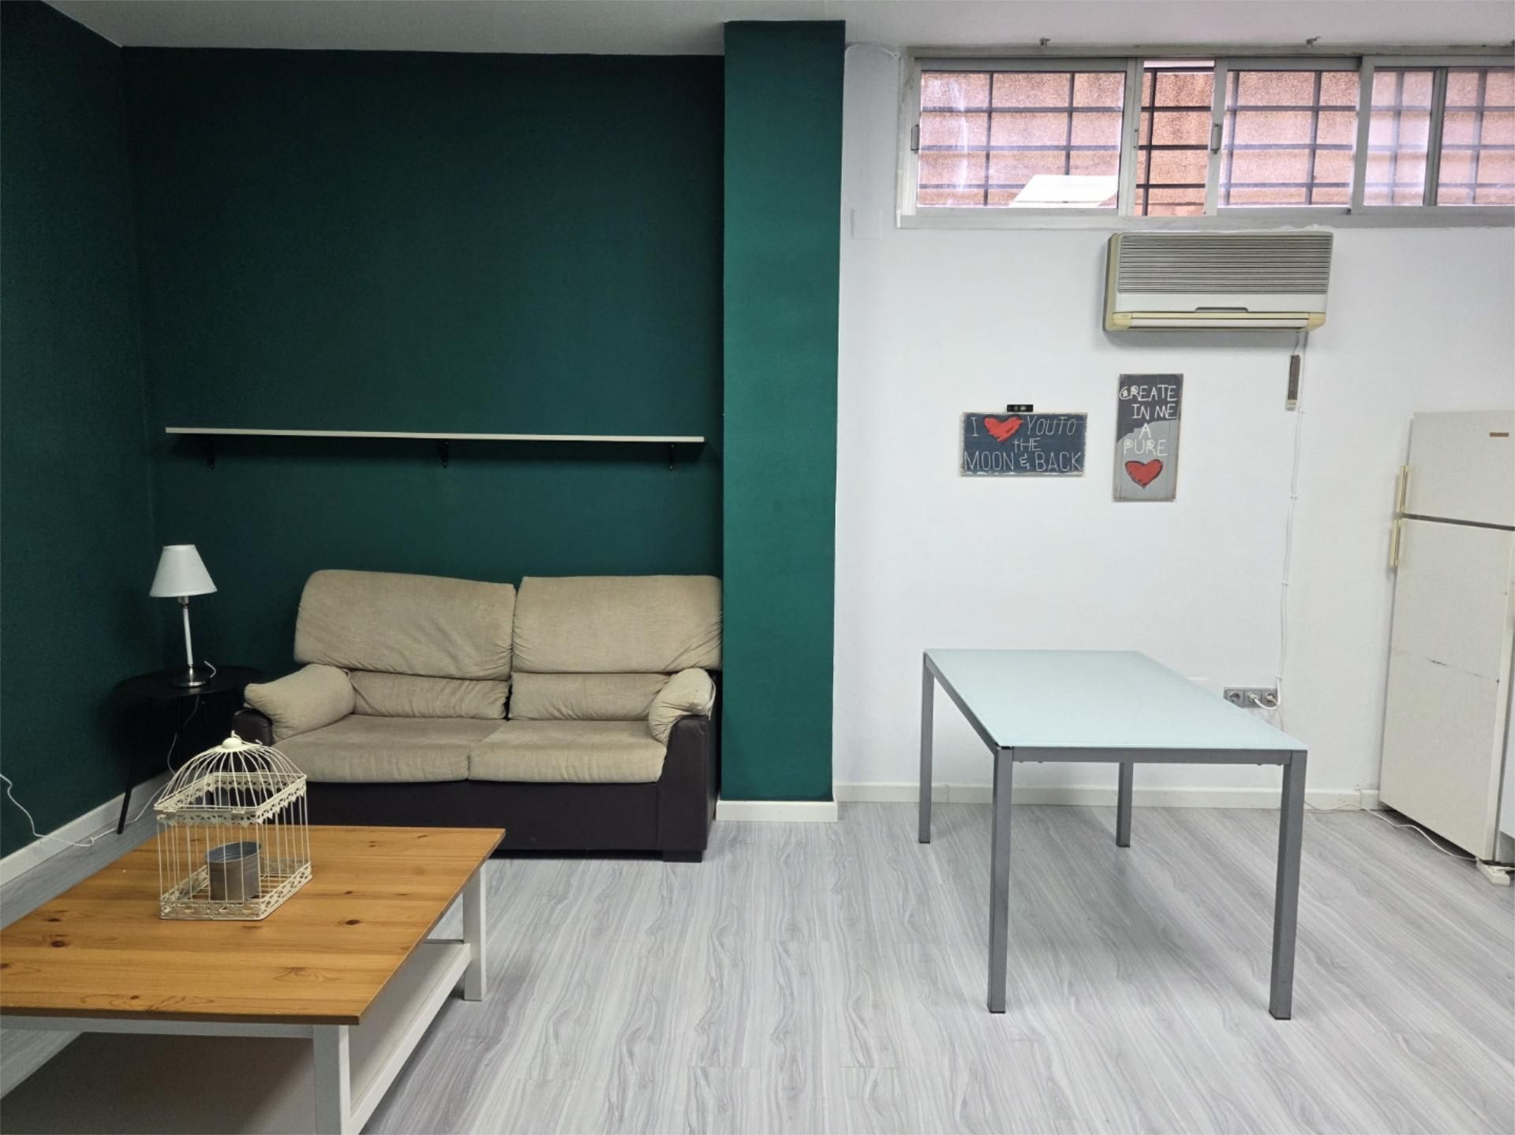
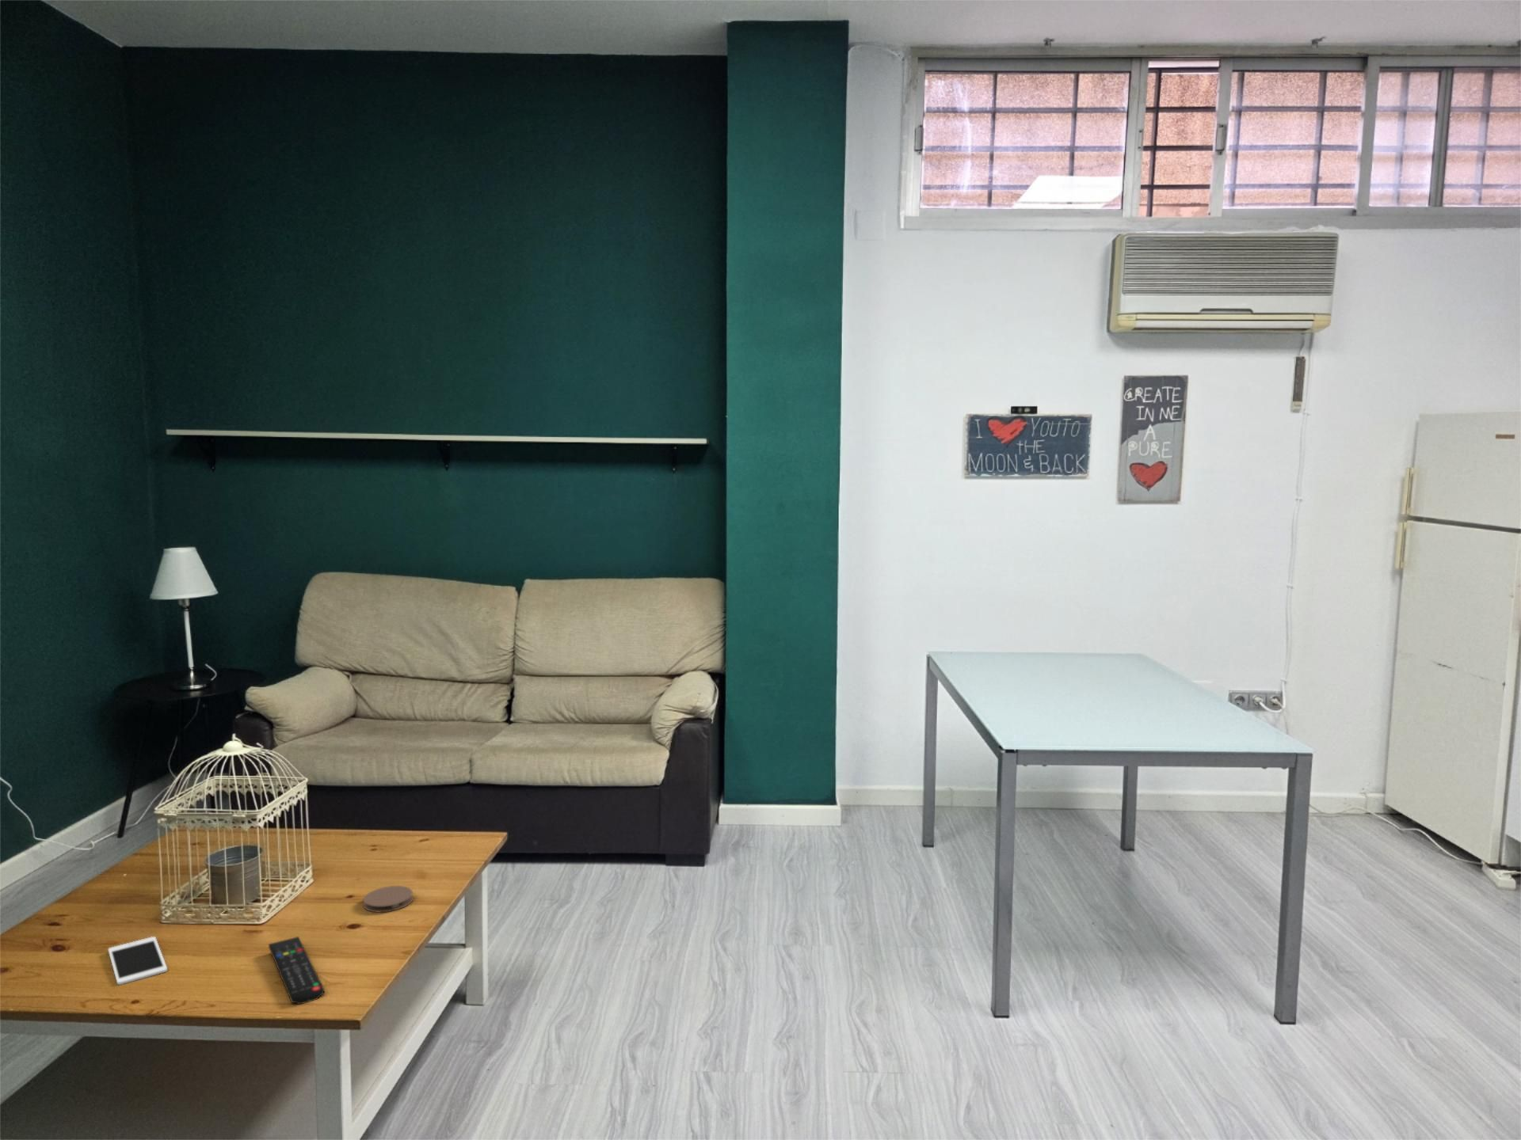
+ coaster (388, 898)
+ cell phone (137, 959)
+ remote control (296, 969)
